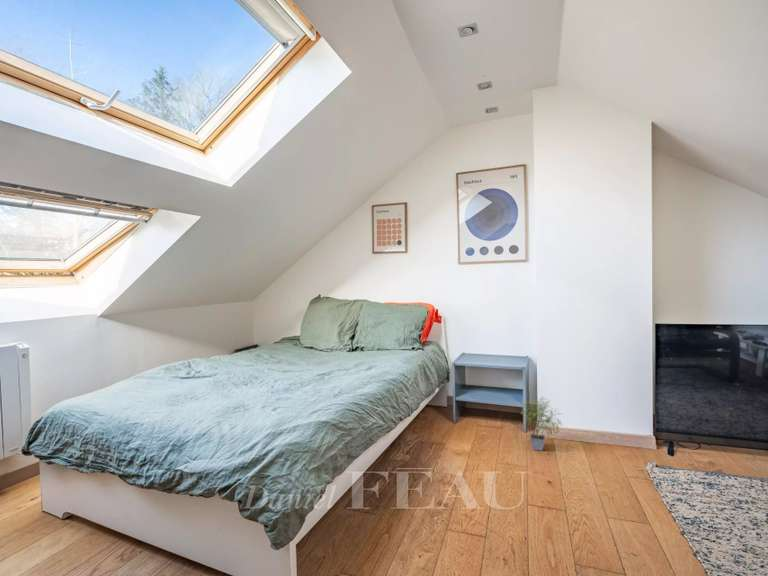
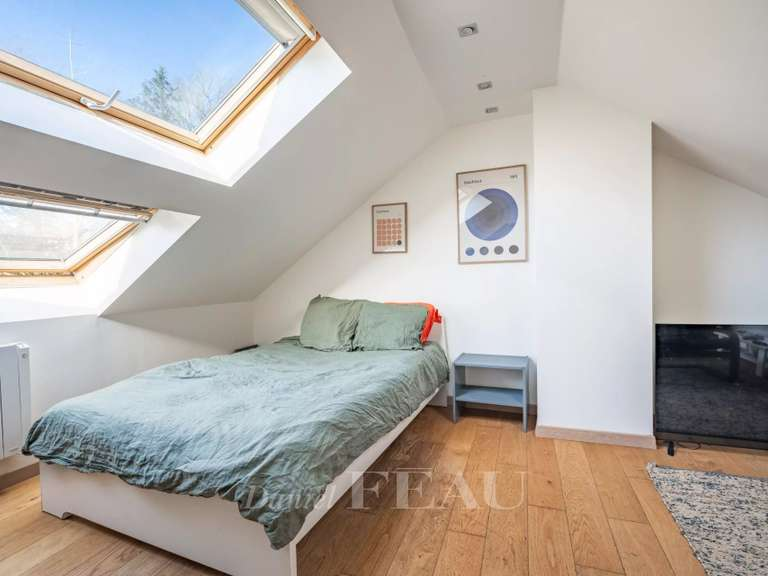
- potted plant (540, 420)
